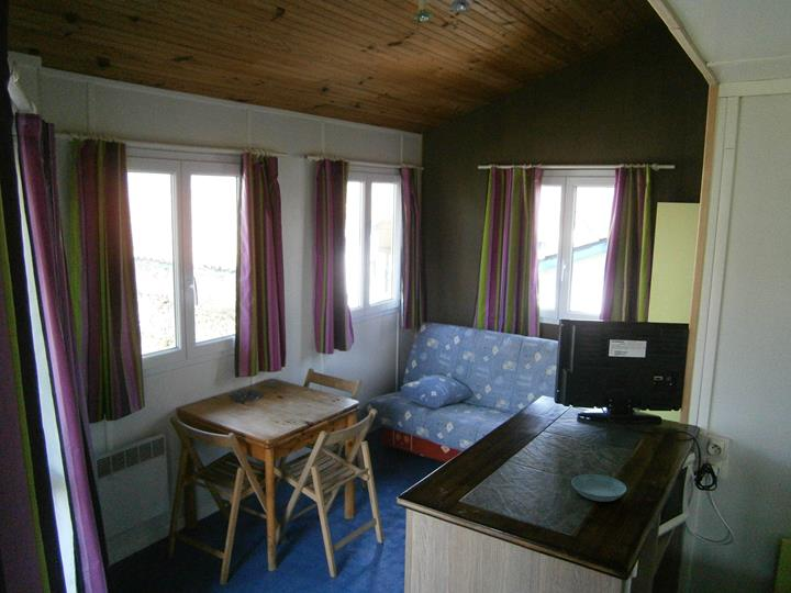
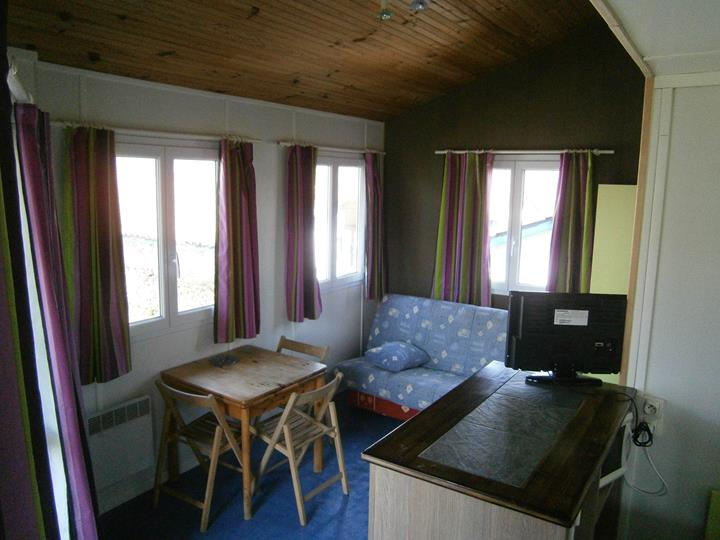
- saucer (598, 489)
